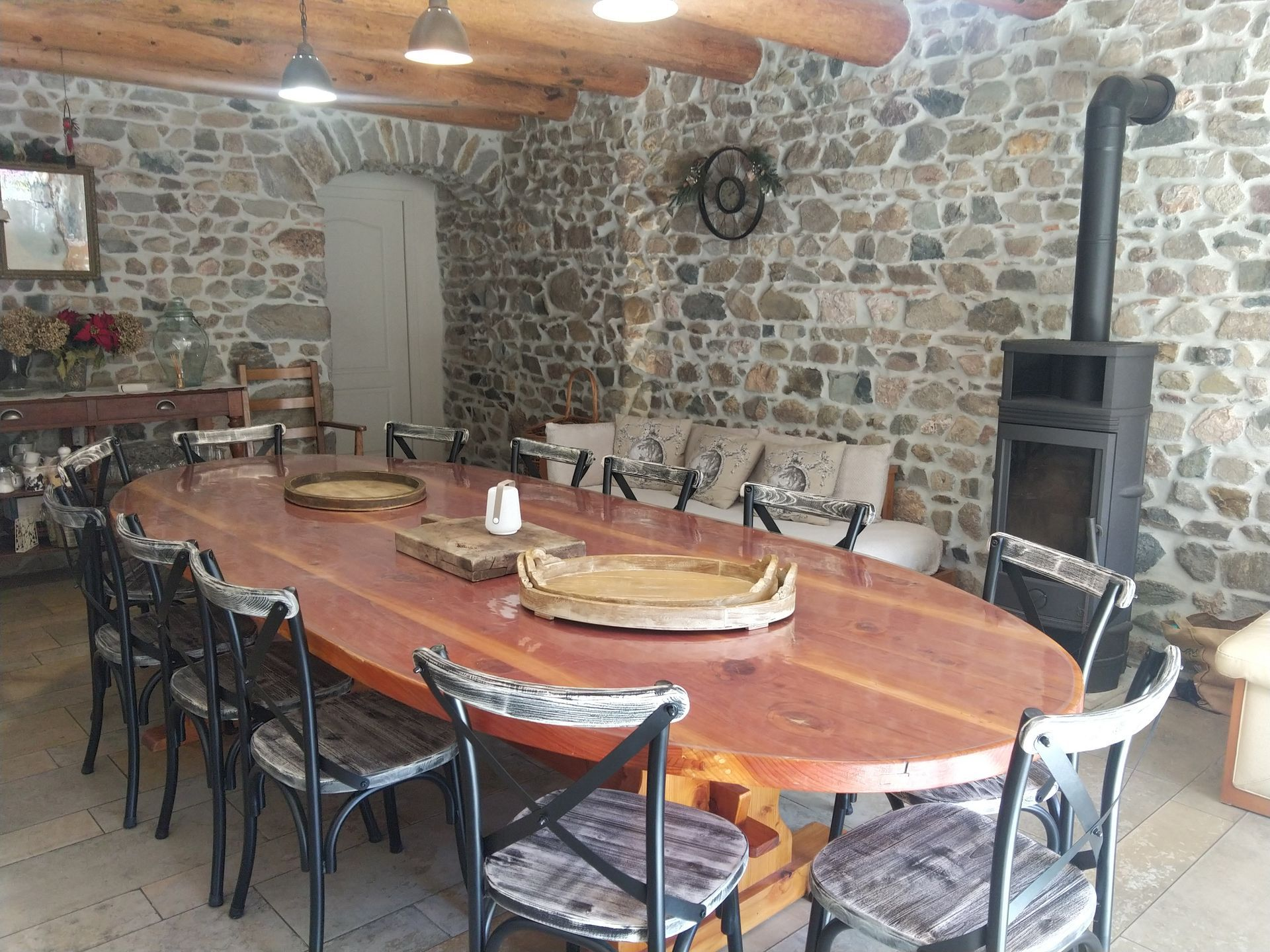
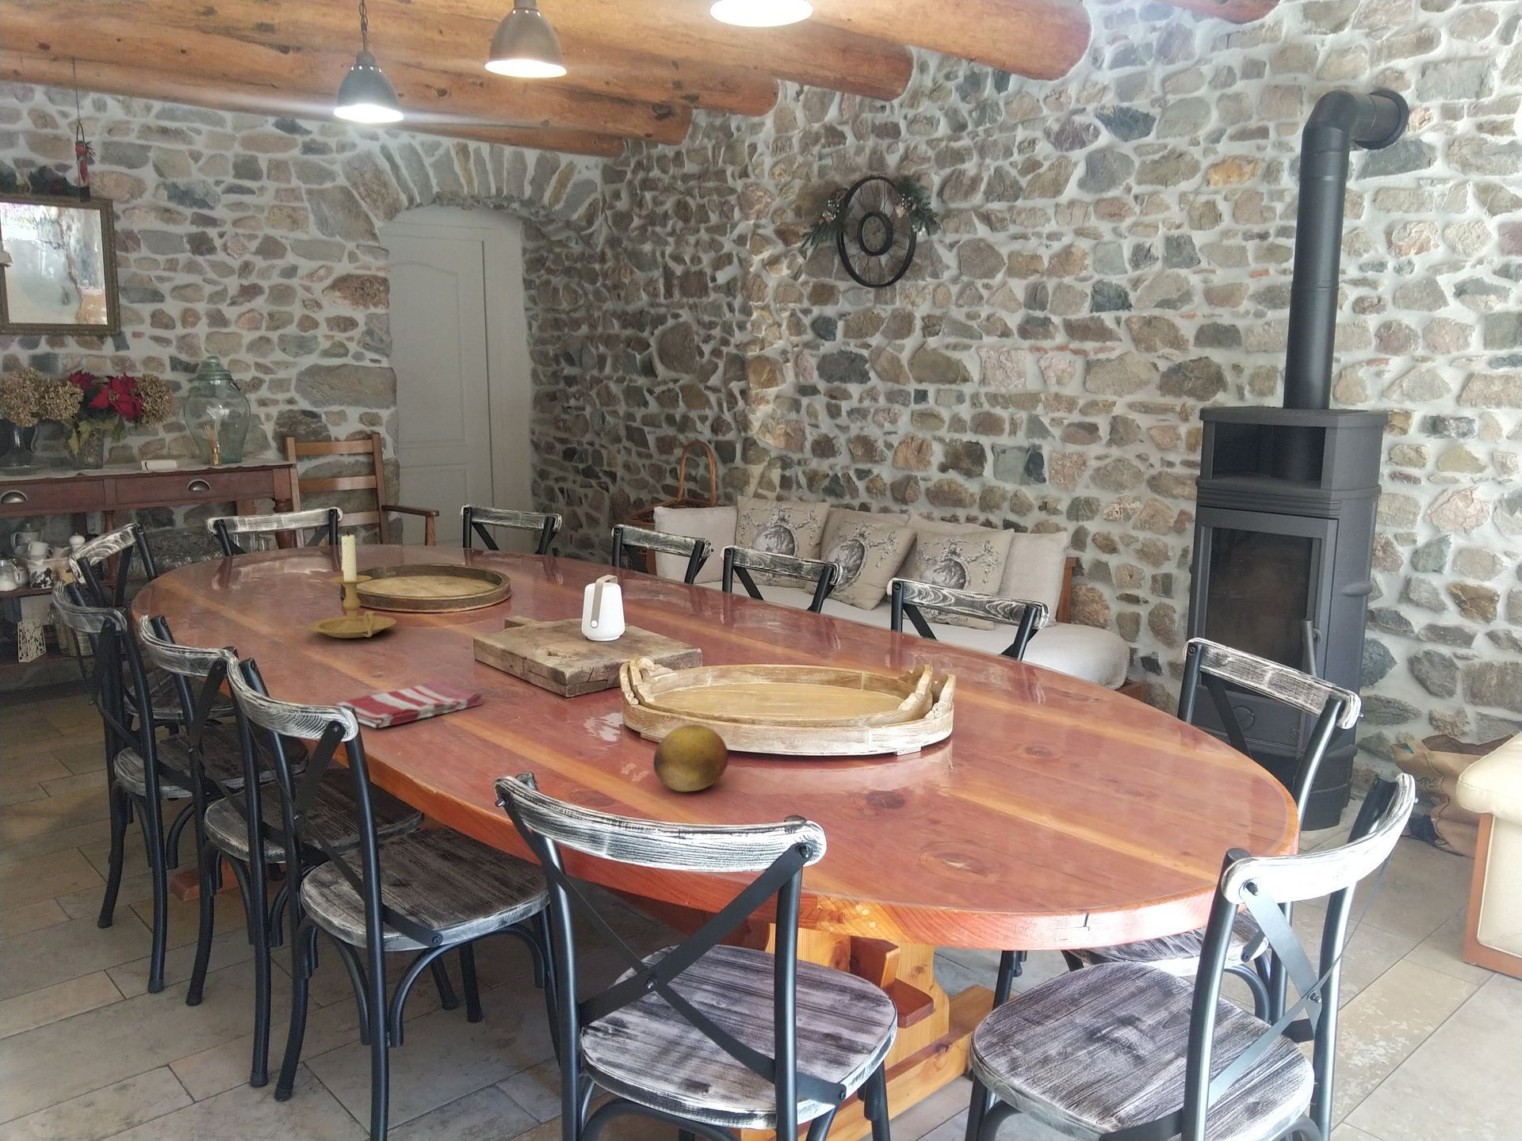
+ dish towel (407, 701)
+ fruit (689, 756)
+ candle holder (350, 582)
